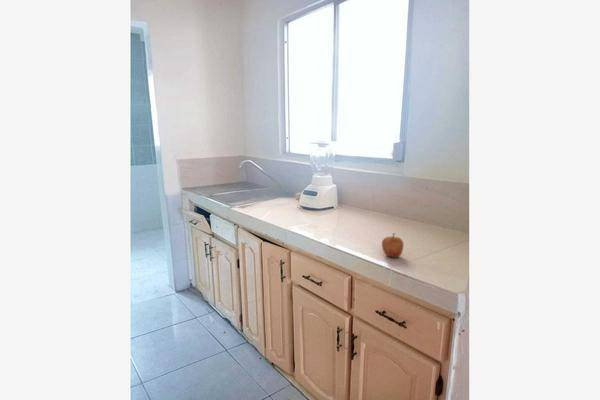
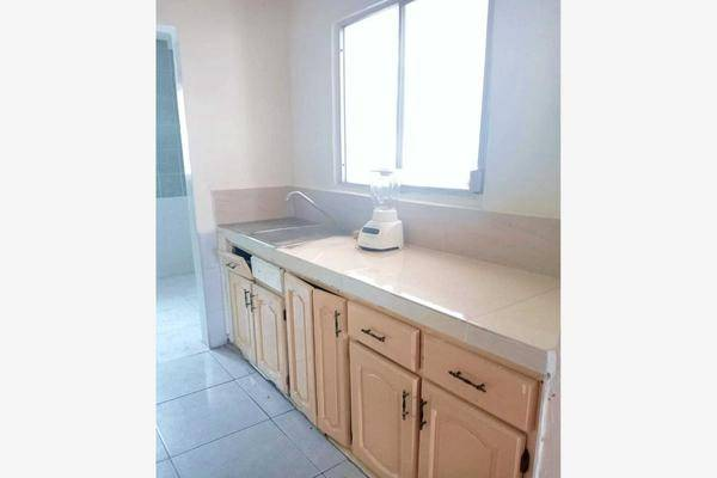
- apple (392, 244)
